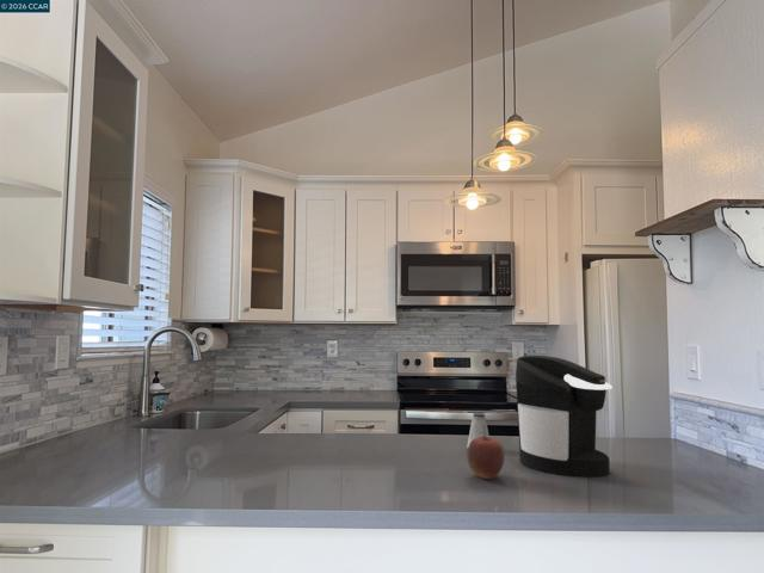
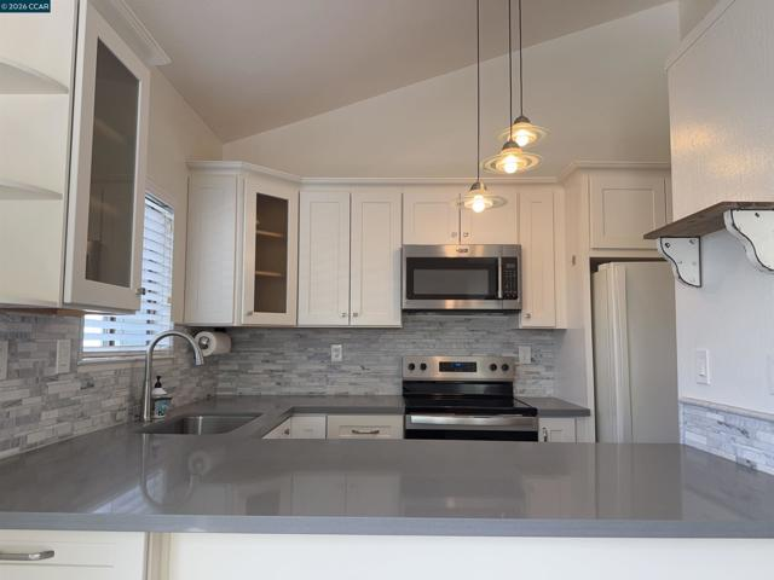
- apple (486, 455)
- coffee maker (563, 409)
- saltshaker (479, 430)
